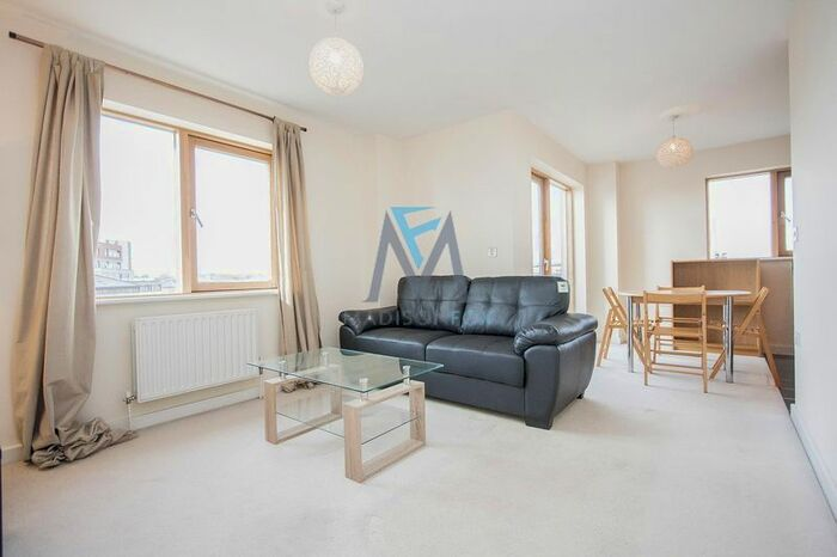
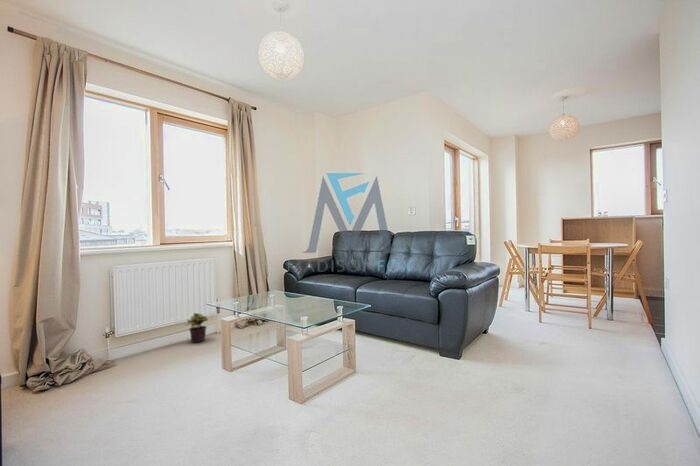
+ potted plant (196, 326)
